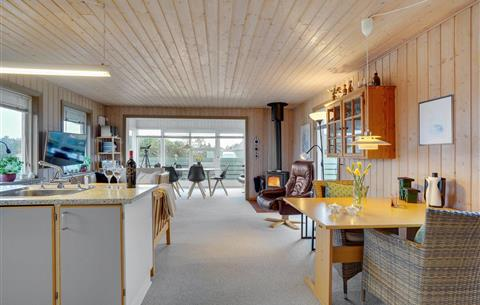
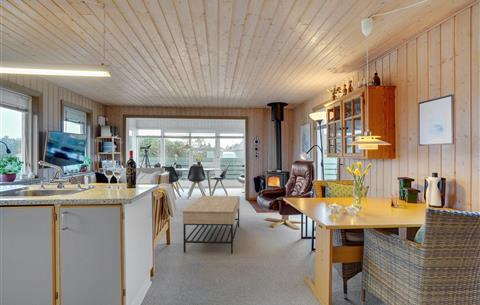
+ coffee table (215, 220)
